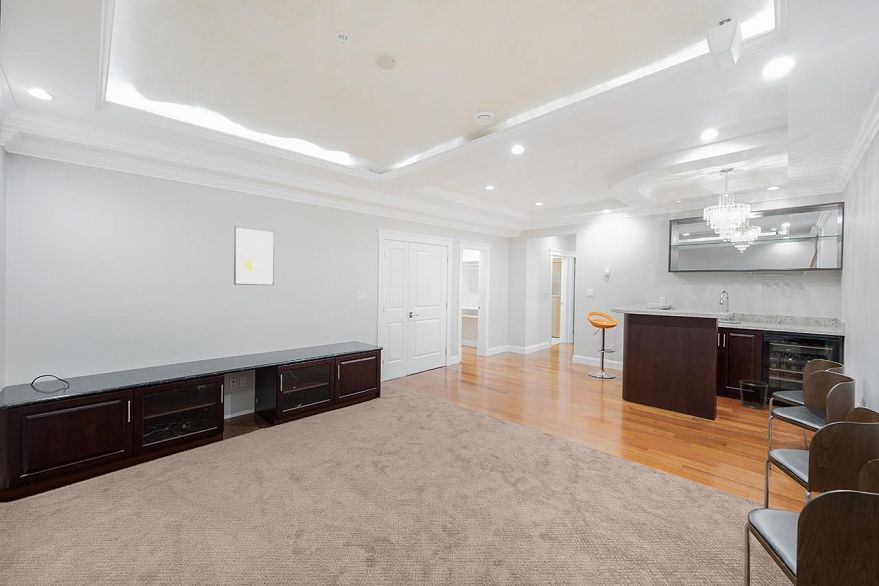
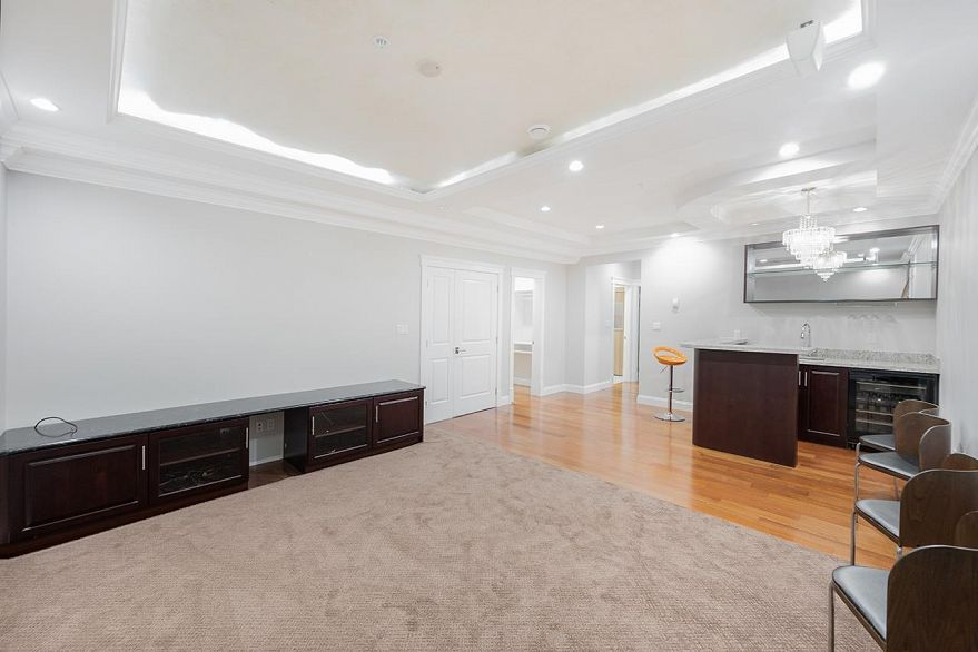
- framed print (254, 257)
- waste bin (753, 394)
